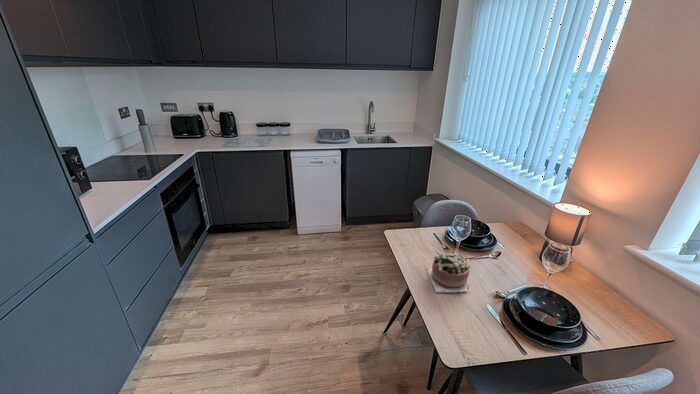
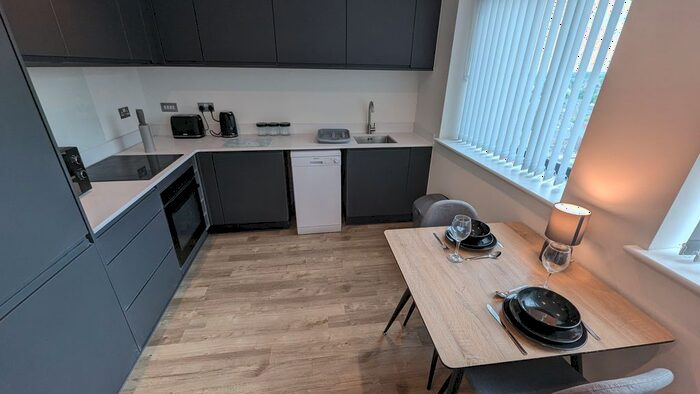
- succulent plant (450, 266)
